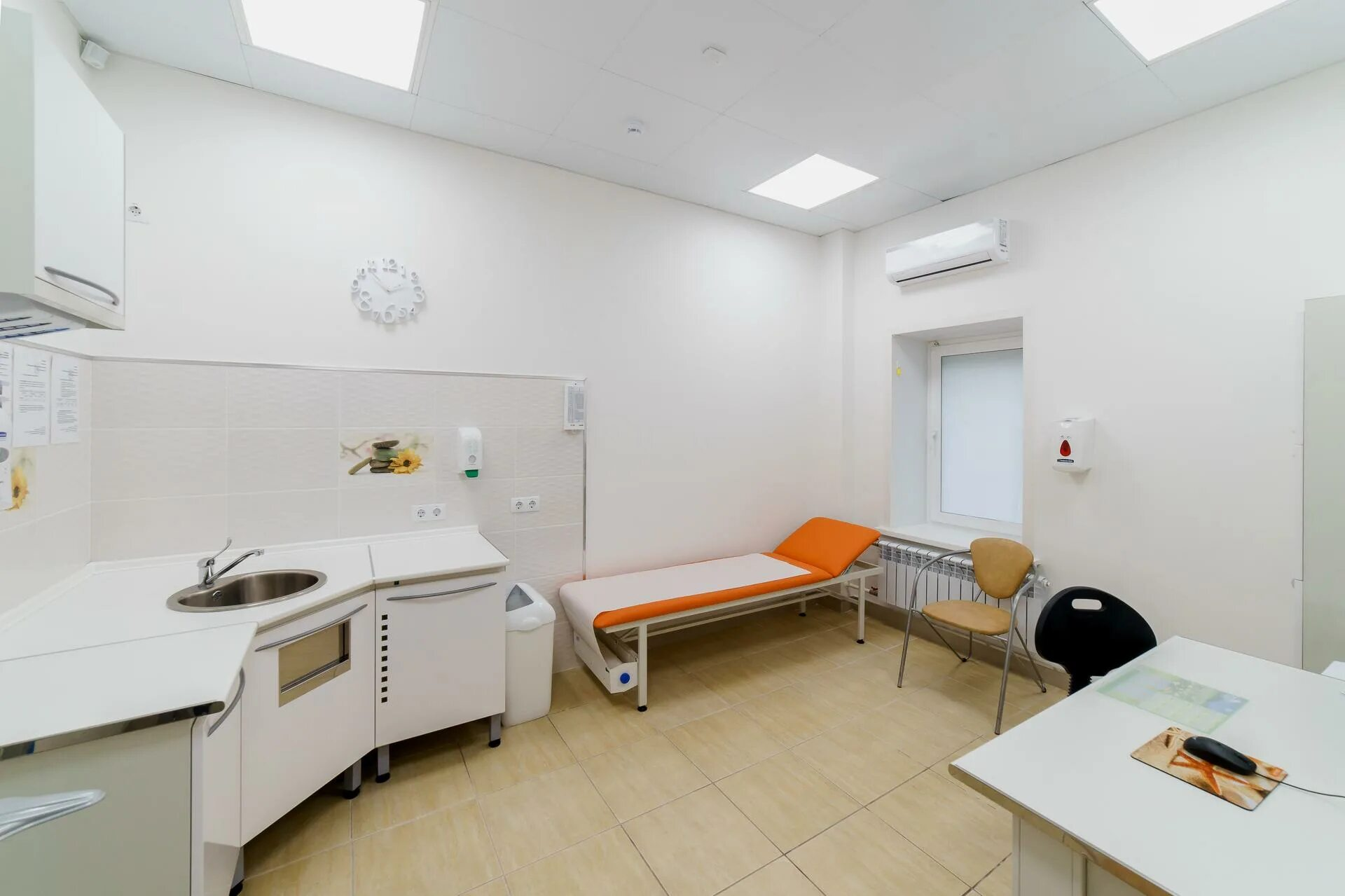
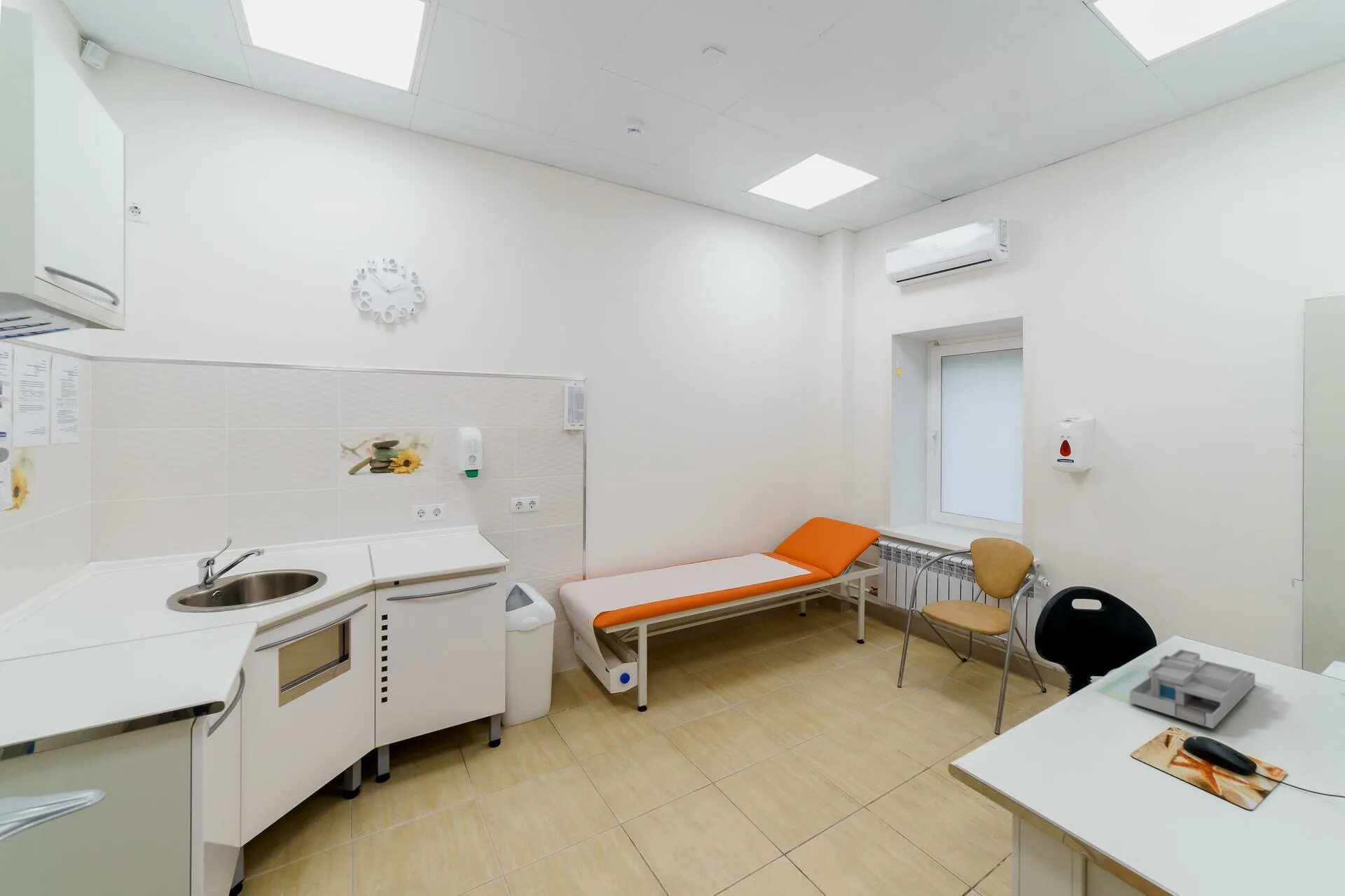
+ desk organizer (1194, 678)
